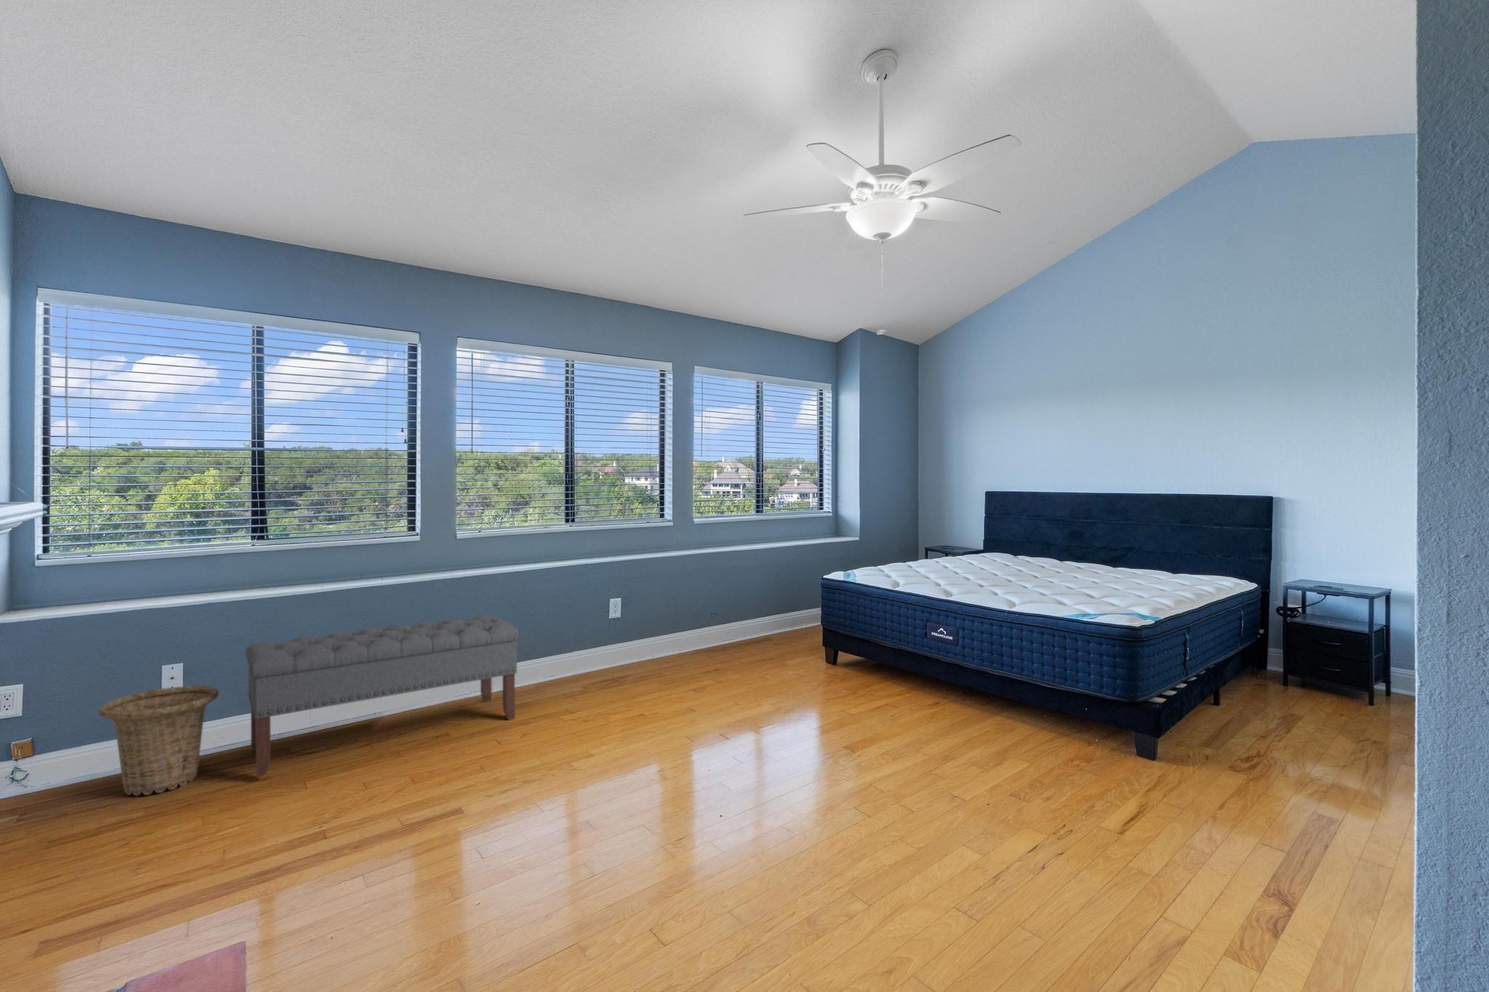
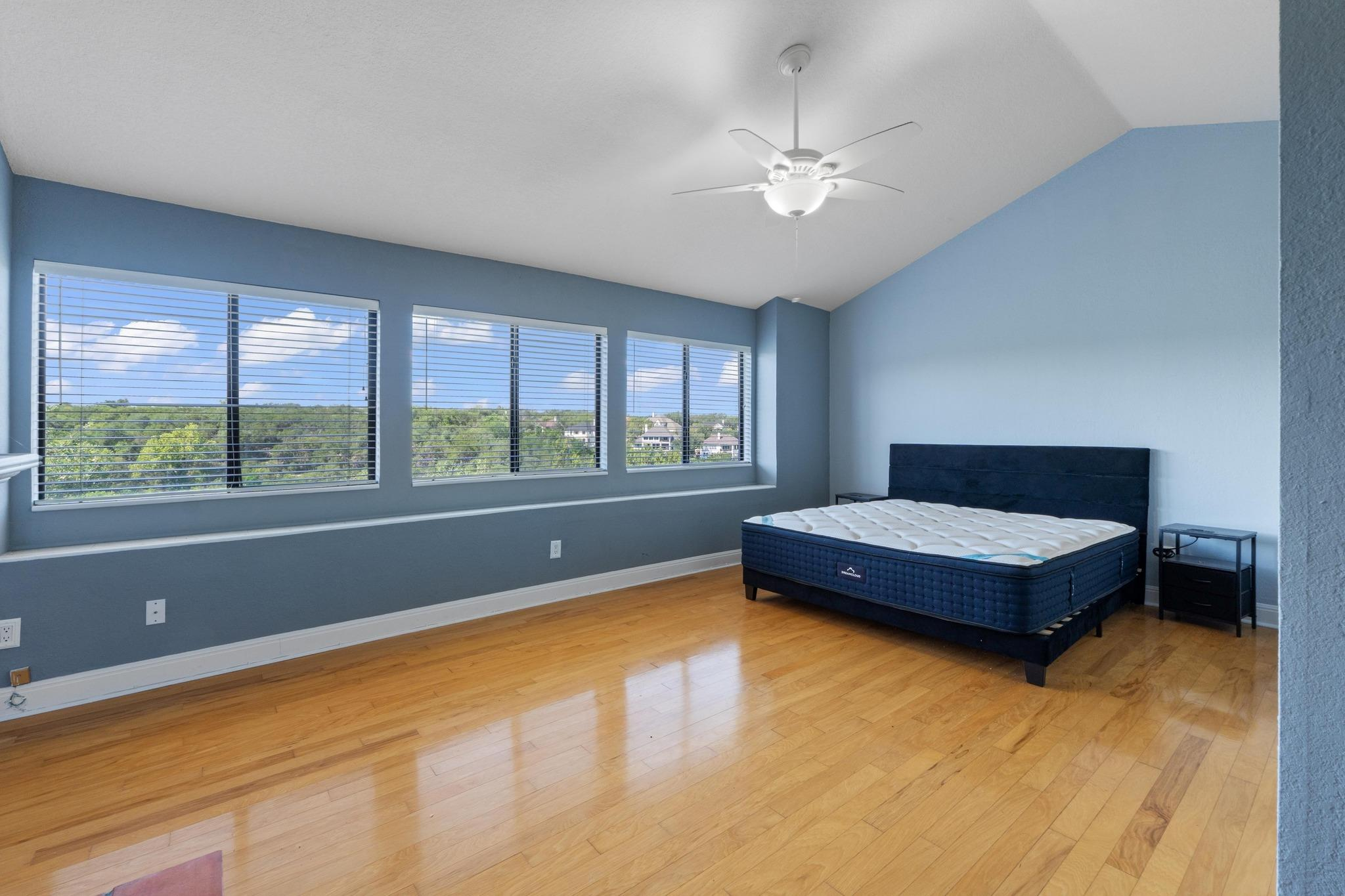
- bench (391, 682)
- basket (161, 741)
